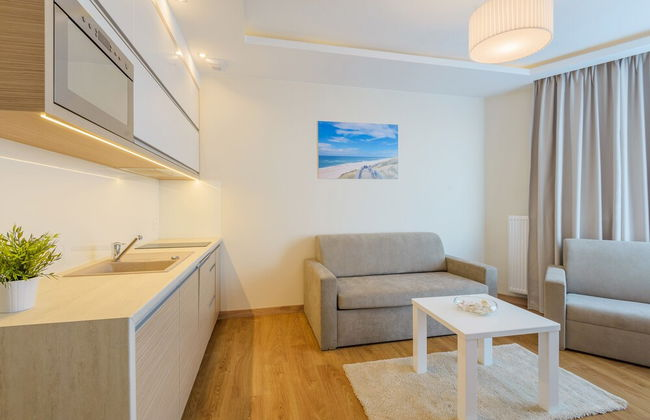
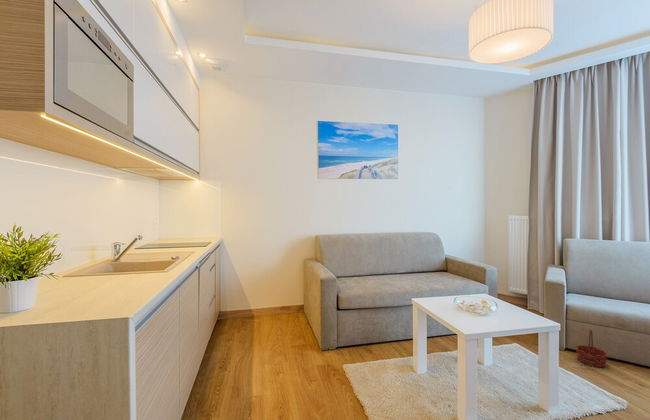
+ basket (591, 345)
